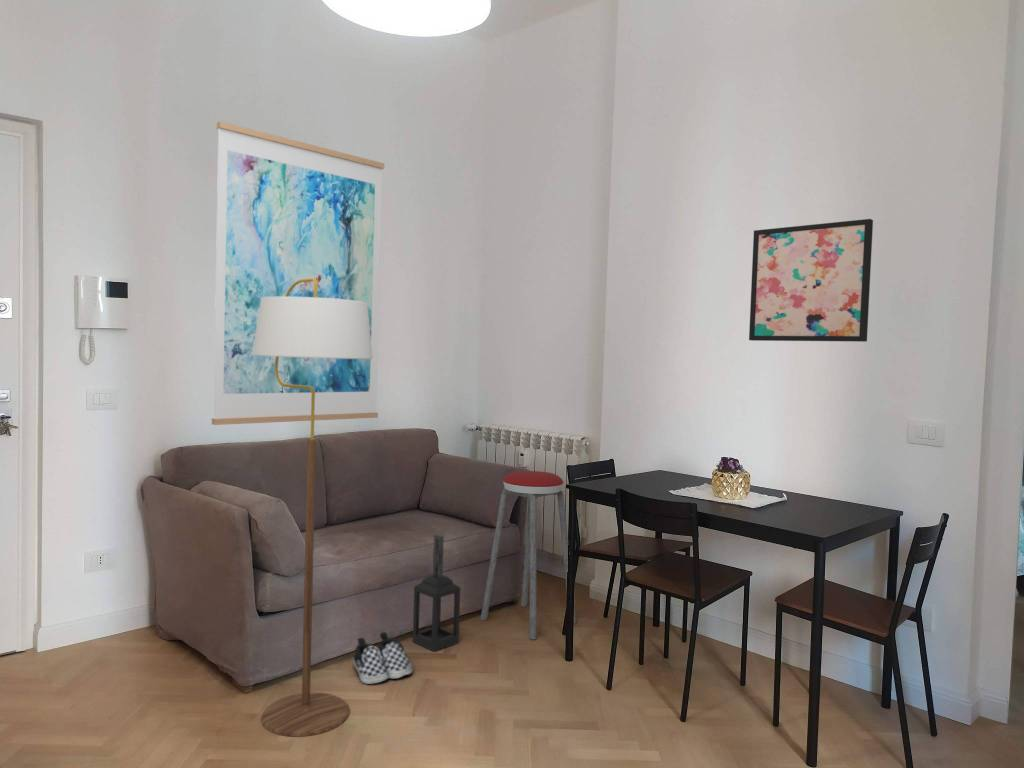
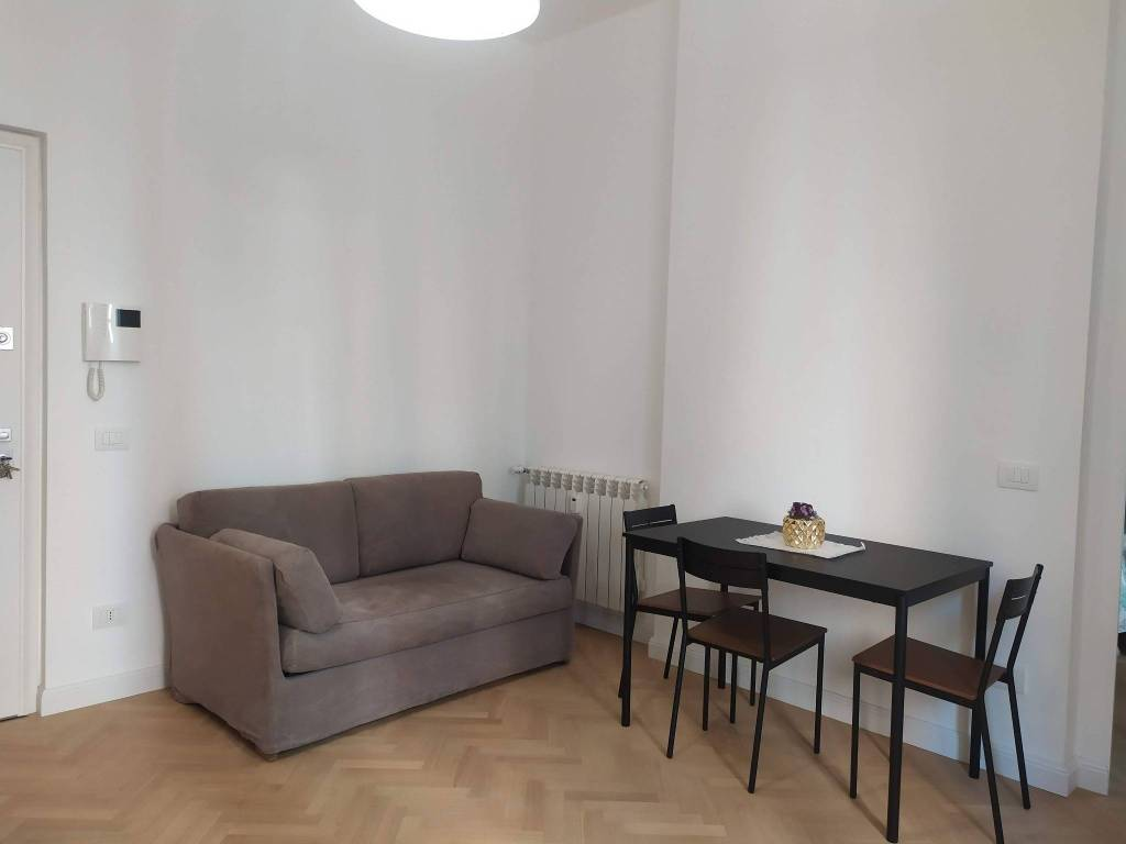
- floor lamp (306, 497)
- lantern (437, 589)
- wall art (807, 283)
- music stool (530, 547)
- wall art (304, 283)
- shoe (380, 656)
